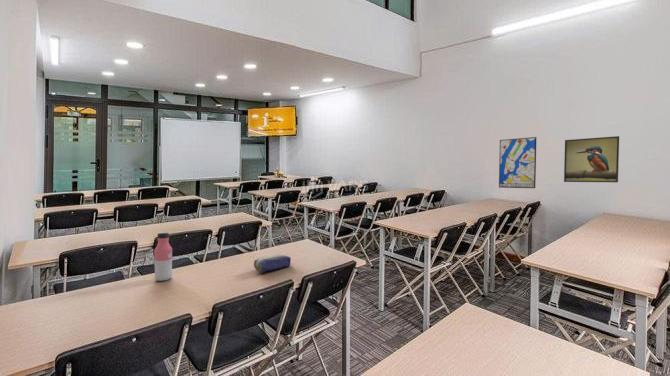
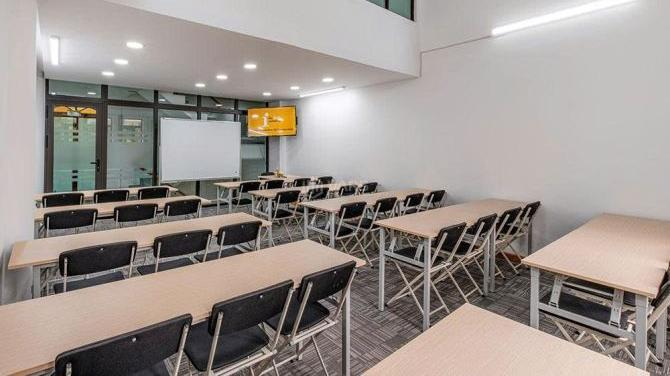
- wall art (516, 163)
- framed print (590, 160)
- water bottle (163, 256)
- pencil case (272, 262)
